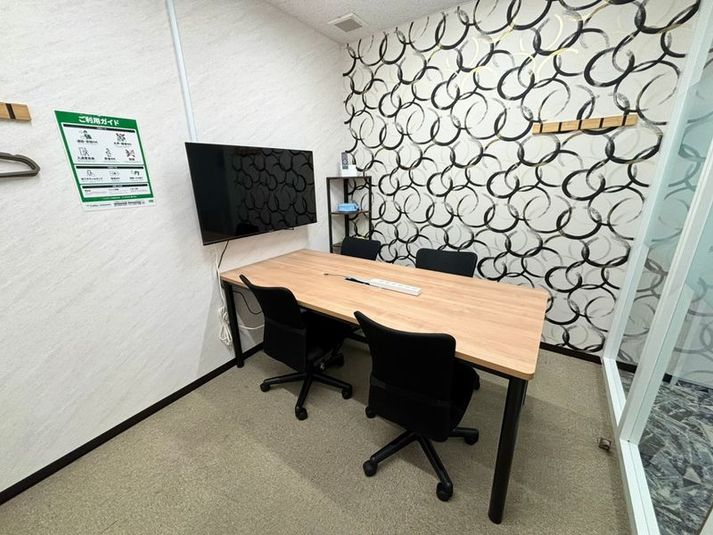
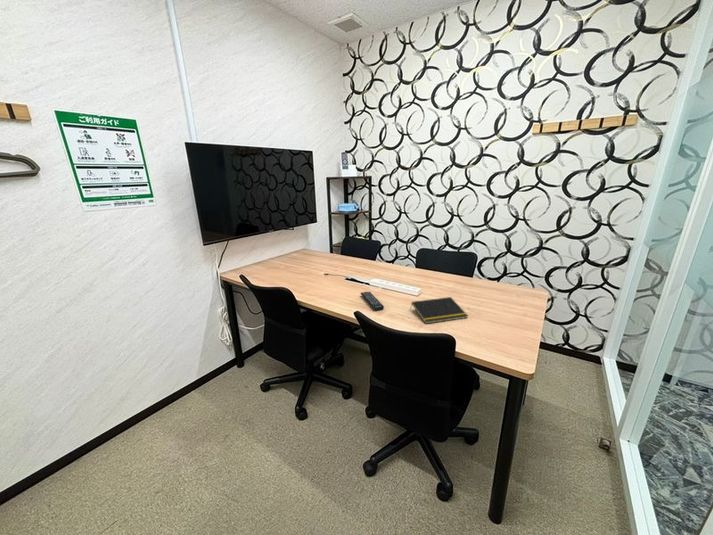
+ remote control (371, 300)
+ notepad (438, 309)
